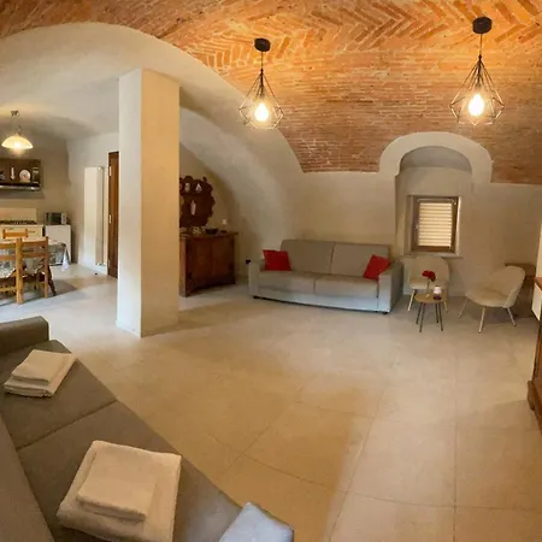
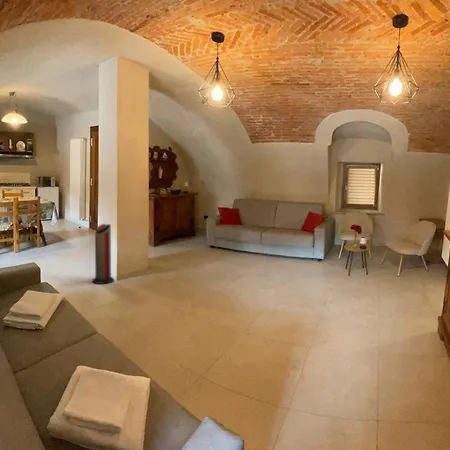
+ air purifier (103, 252)
